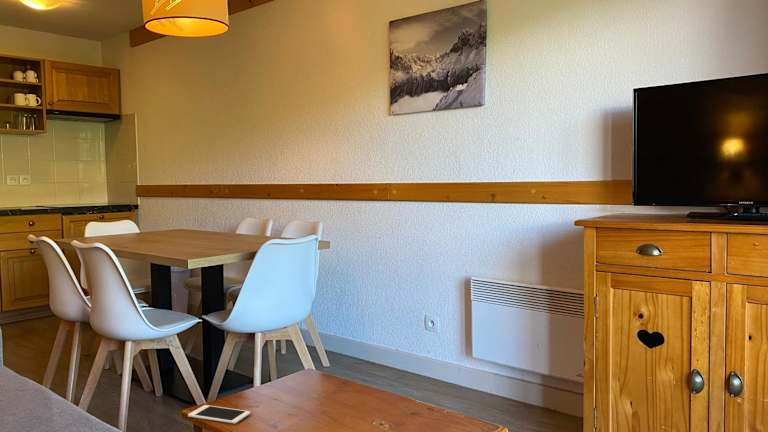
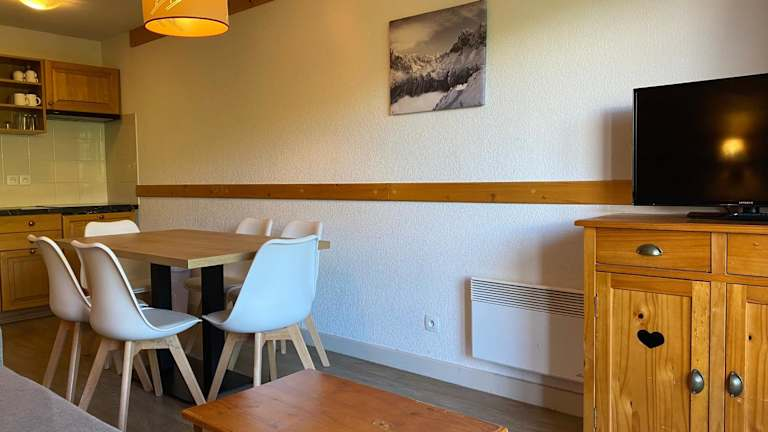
- cell phone (219, 413)
